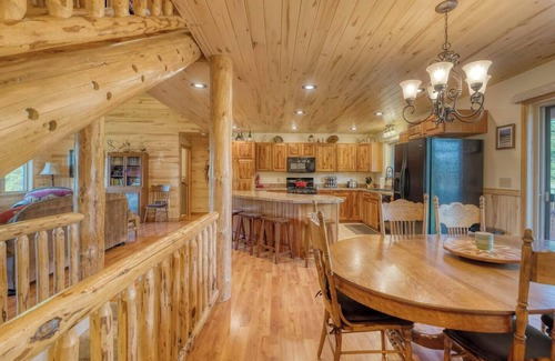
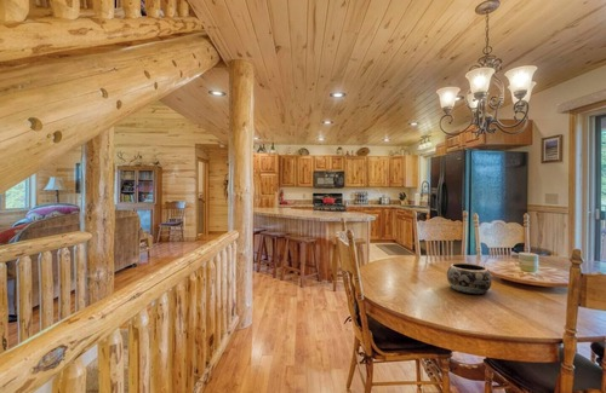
+ decorative bowl (468, 277)
